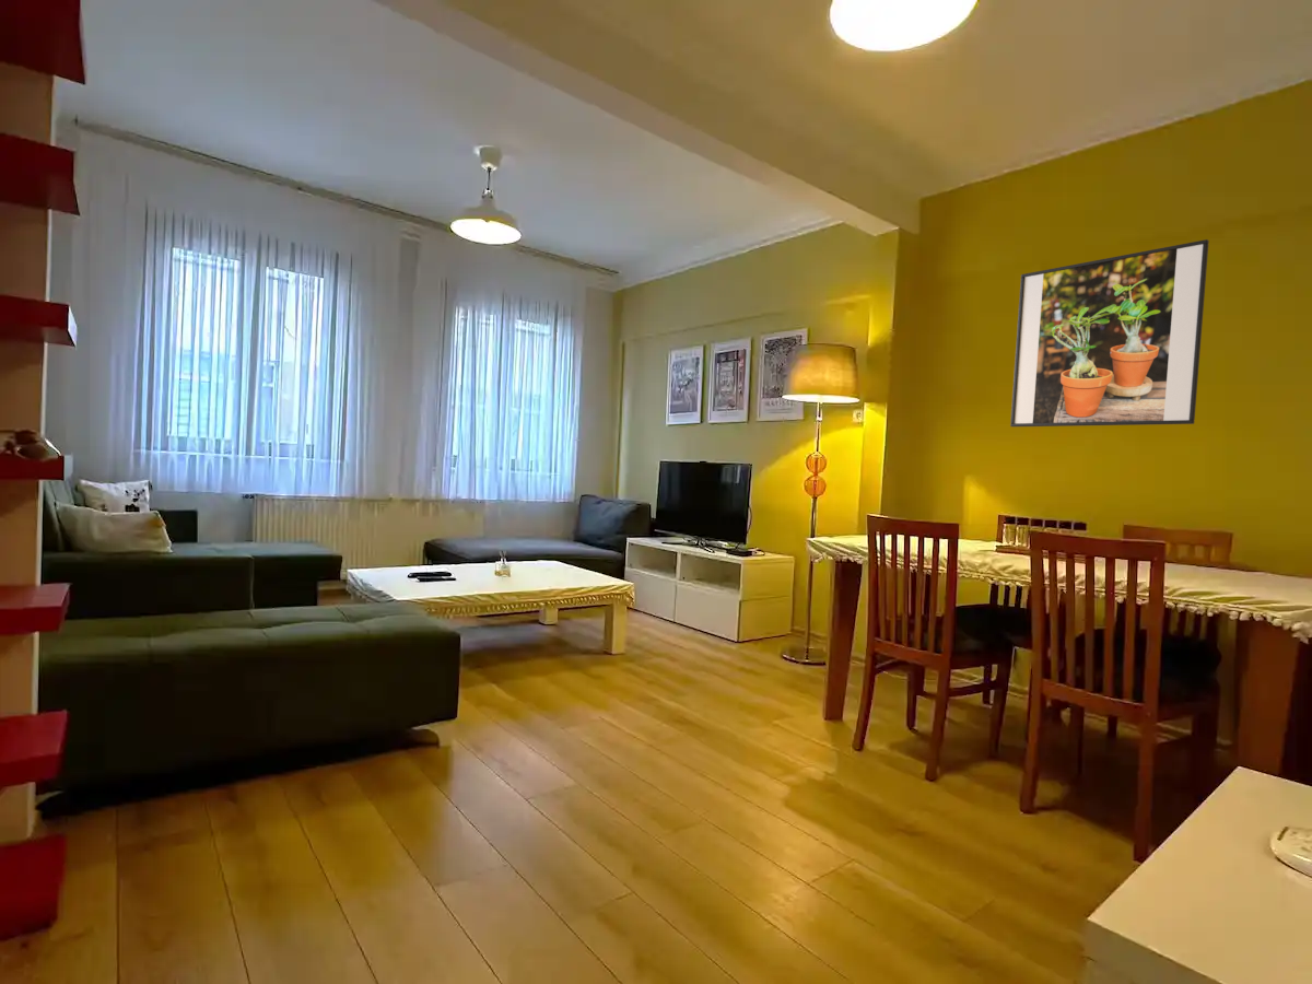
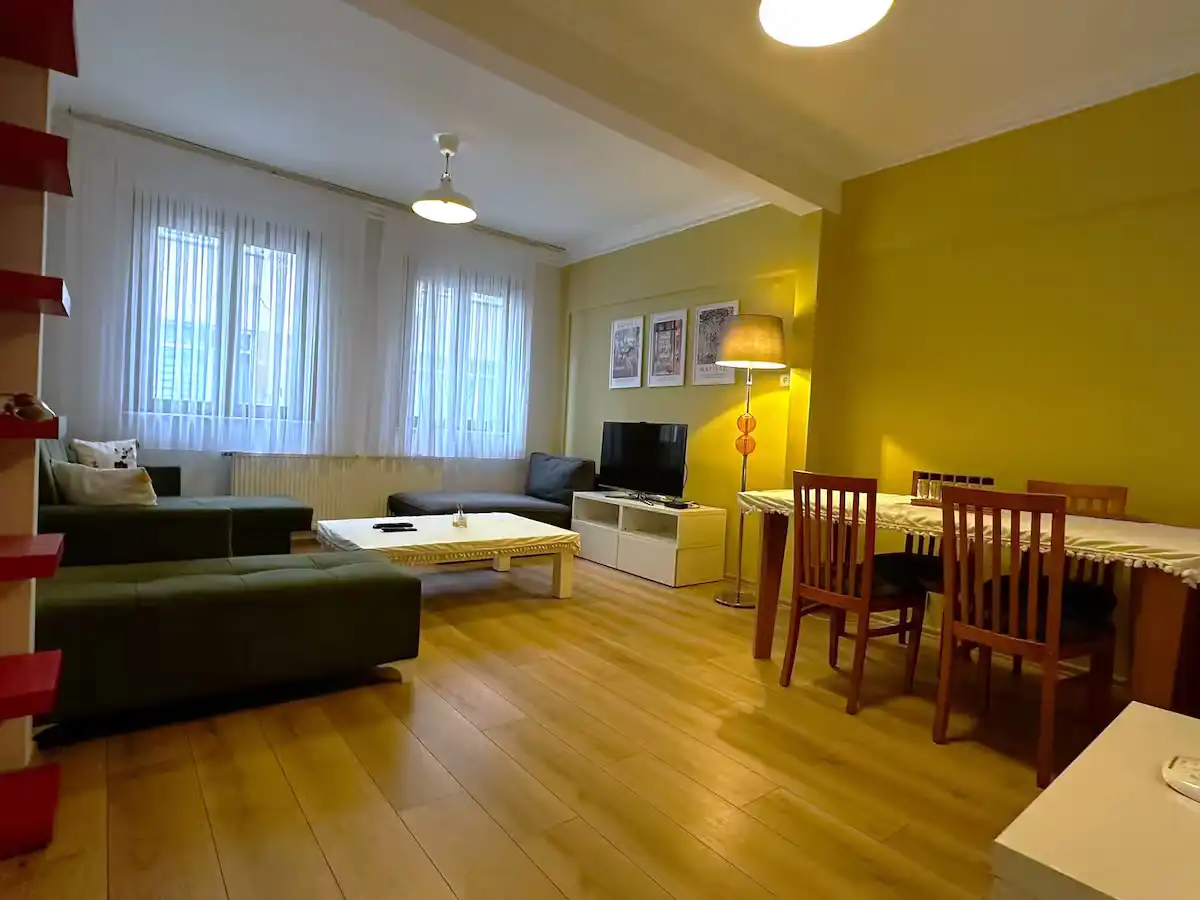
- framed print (1100, 342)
